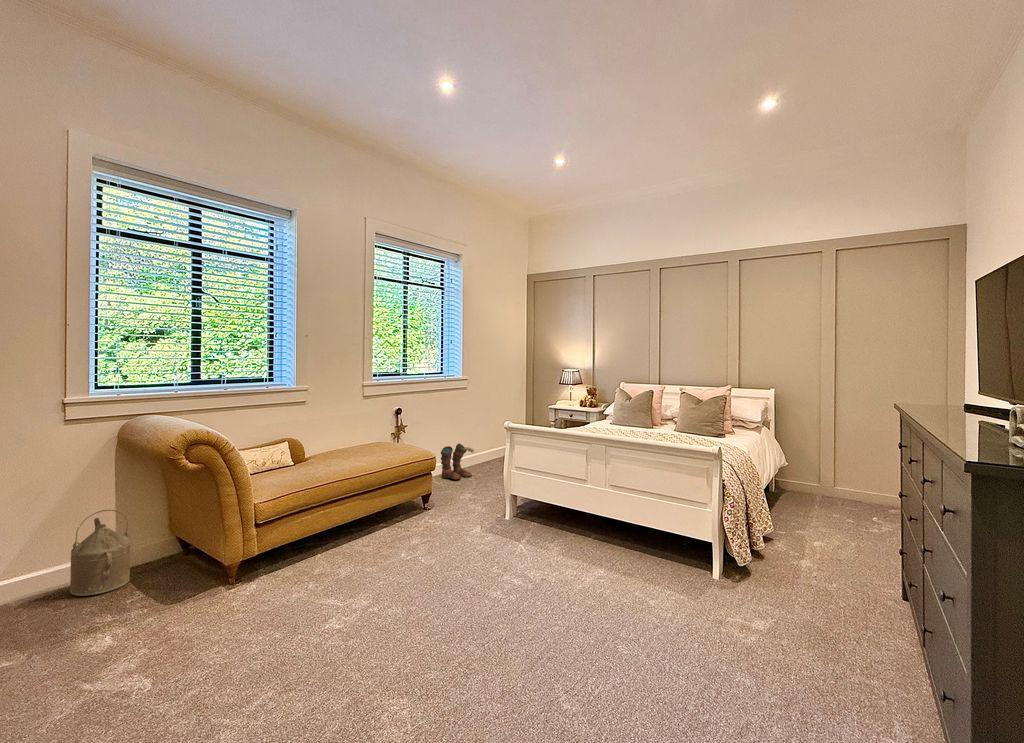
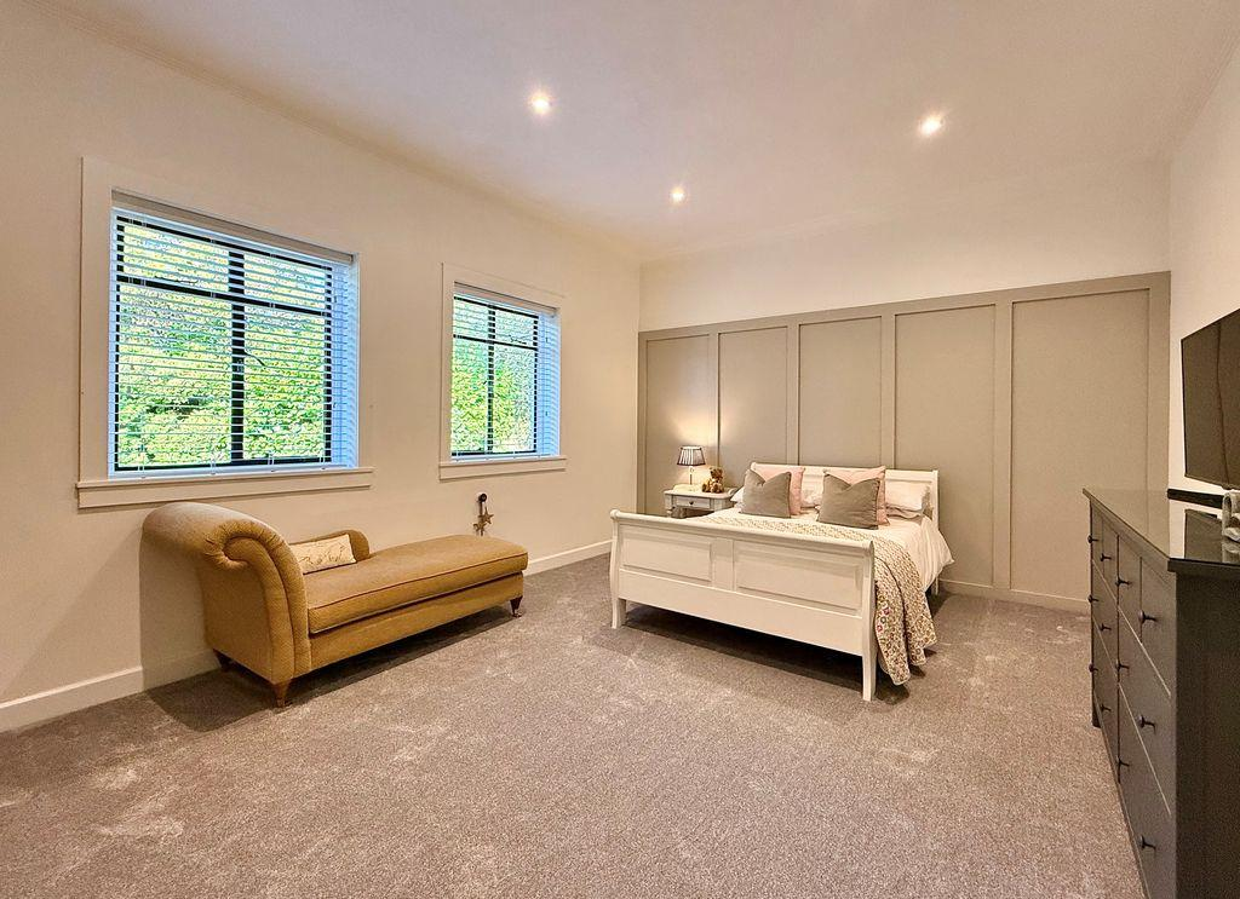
- watering can (102, 549)
- boots (458, 460)
